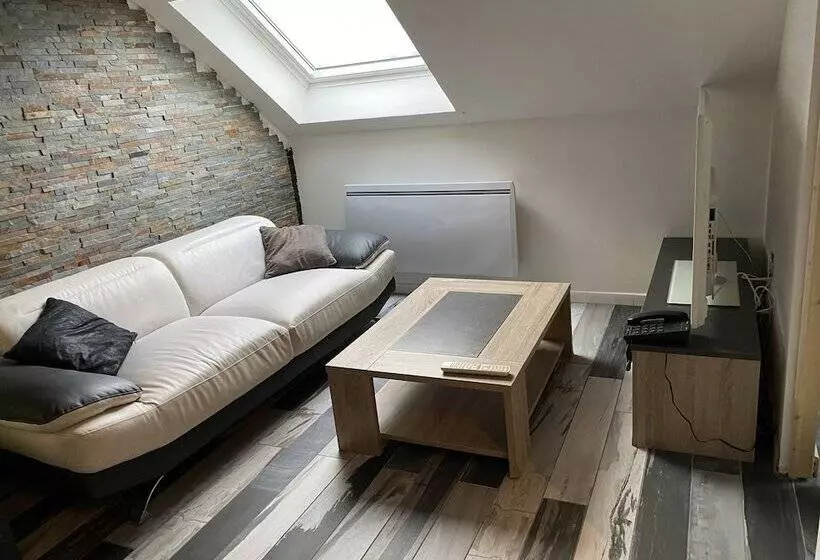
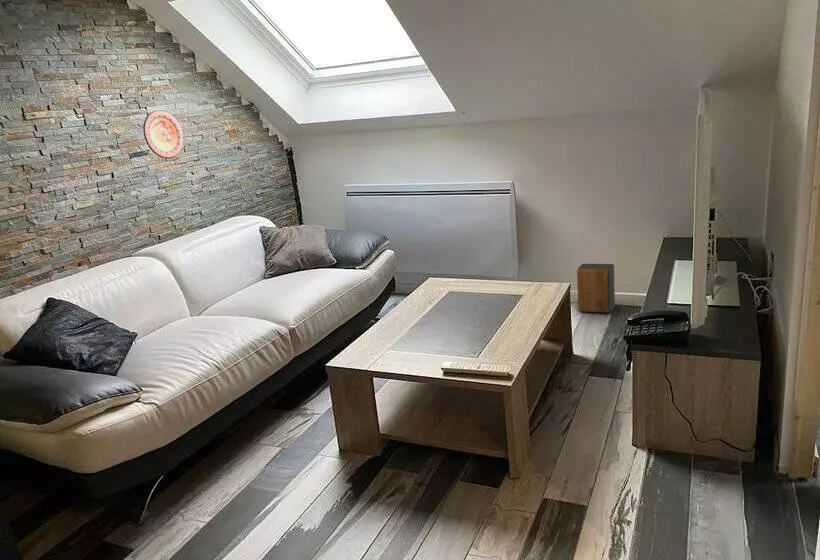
+ speaker (595, 287)
+ decorative plate (163, 134)
